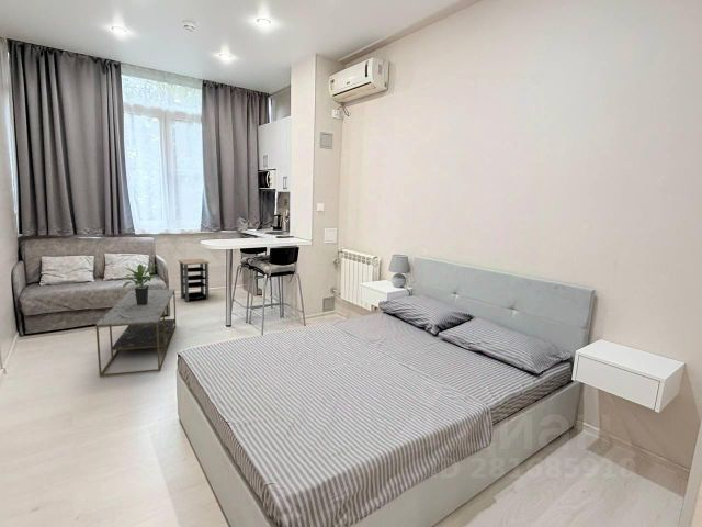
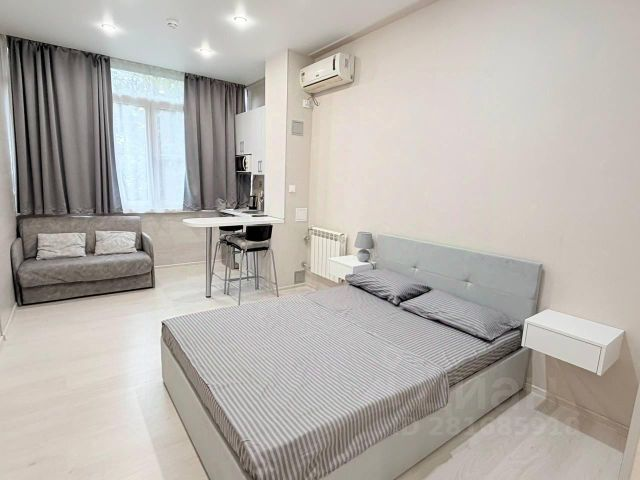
- potted plant (140, 284)
- side table (194, 279)
- coffee table (143, 325)
